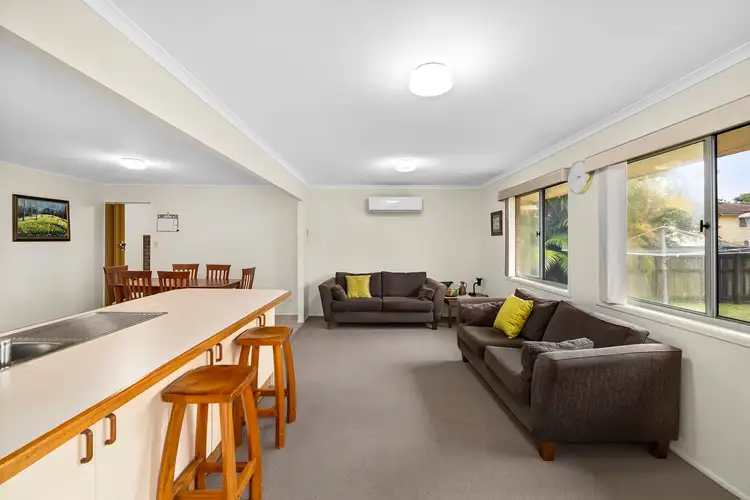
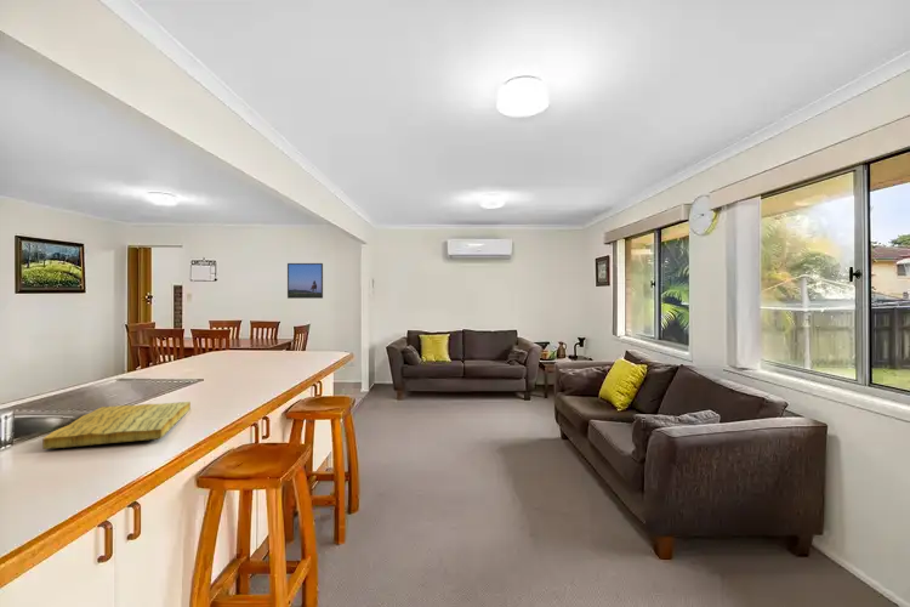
+ cutting board (127, 419)
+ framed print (305, 280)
